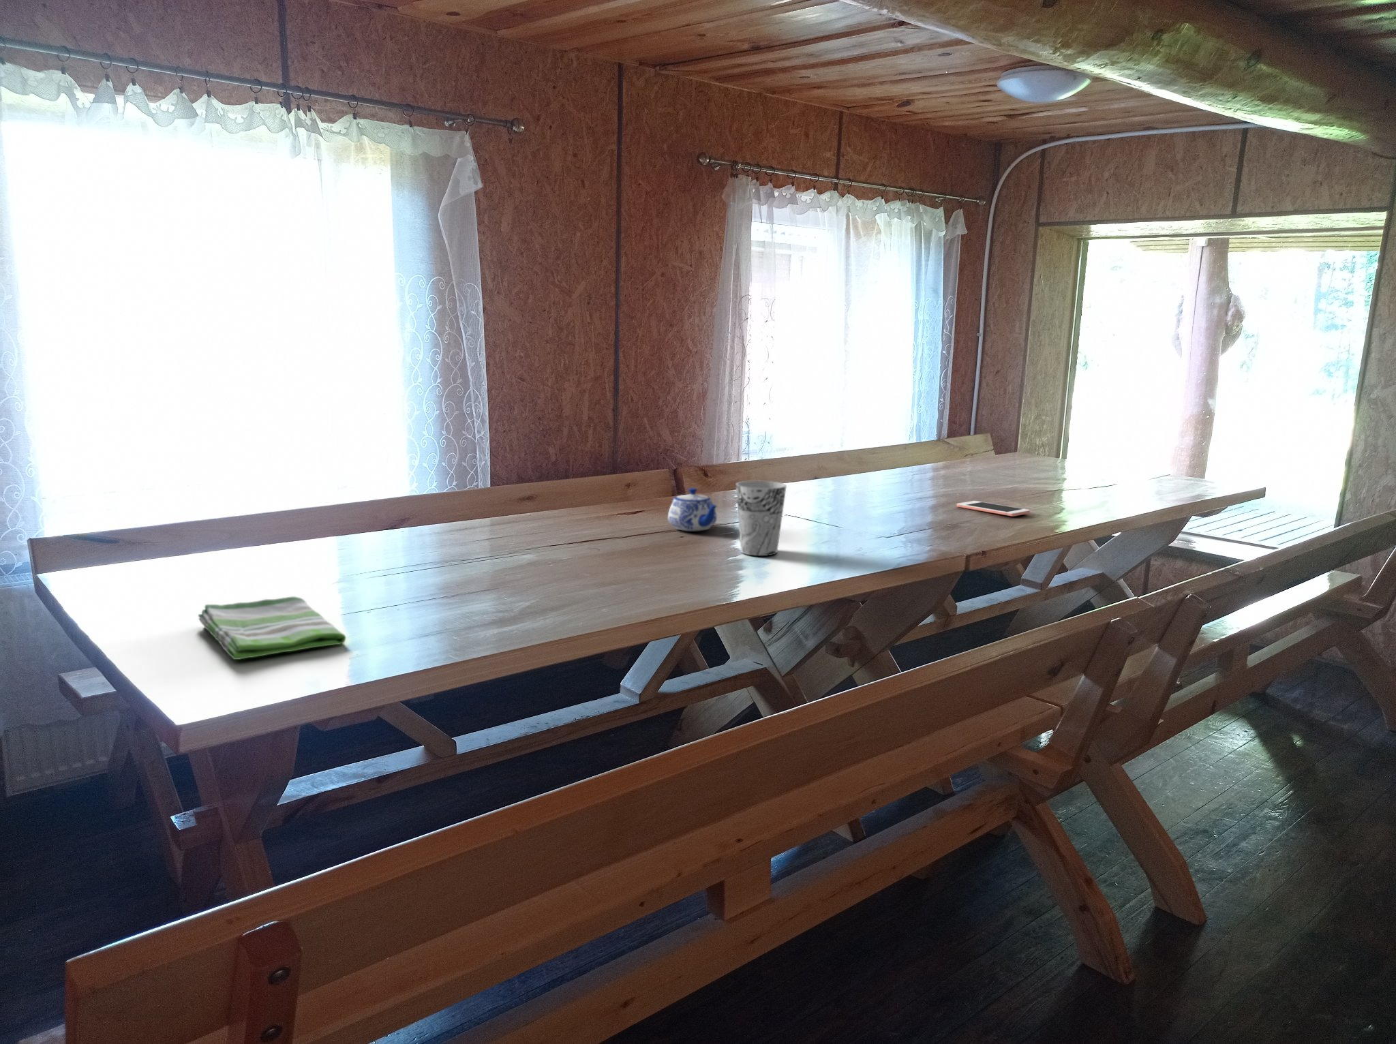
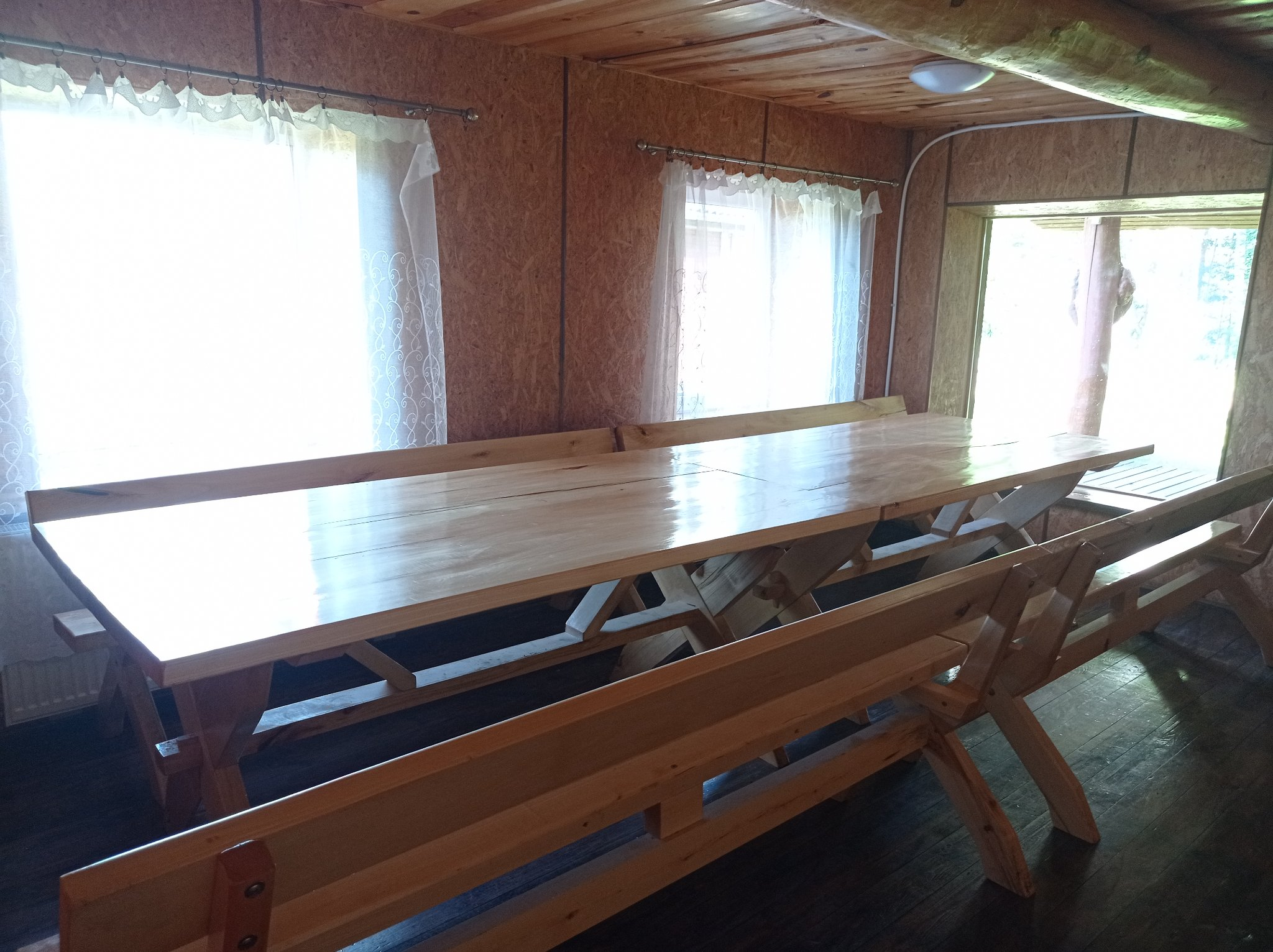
- cell phone (992, 509)
- dish towel (271, 624)
- cup (760, 518)
- teapot (694, 509)
